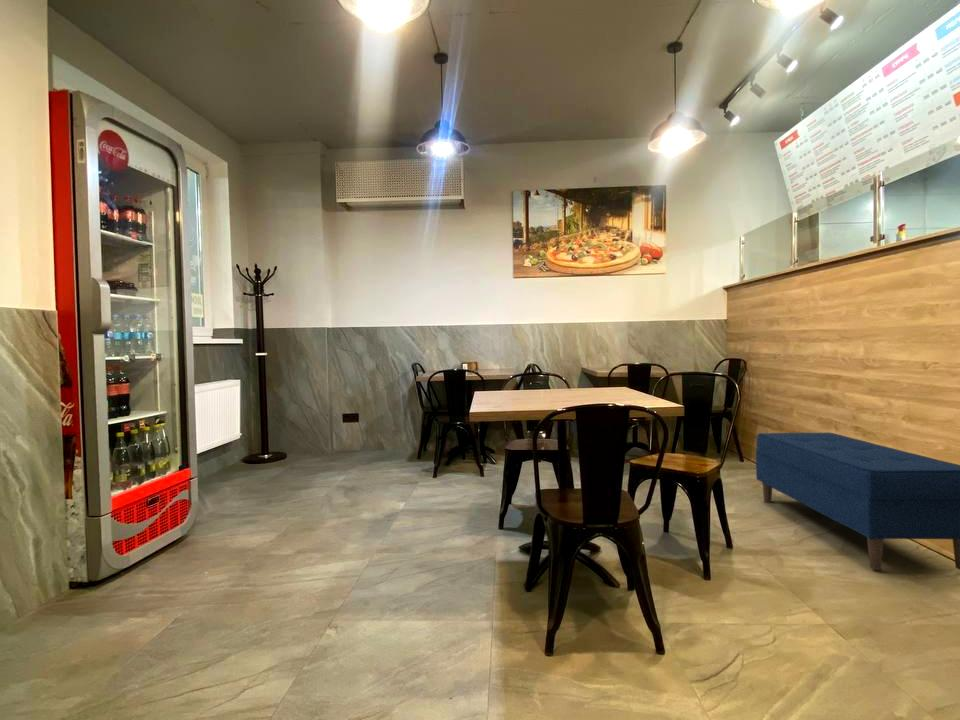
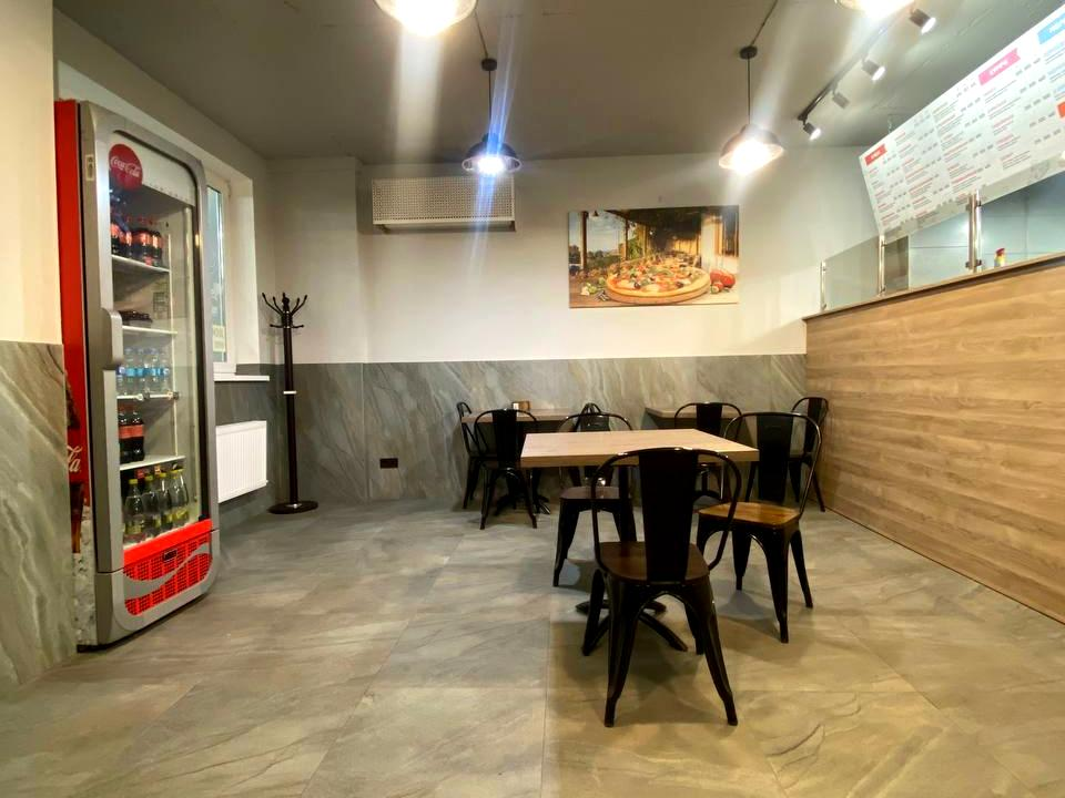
- bench (846, 489)
